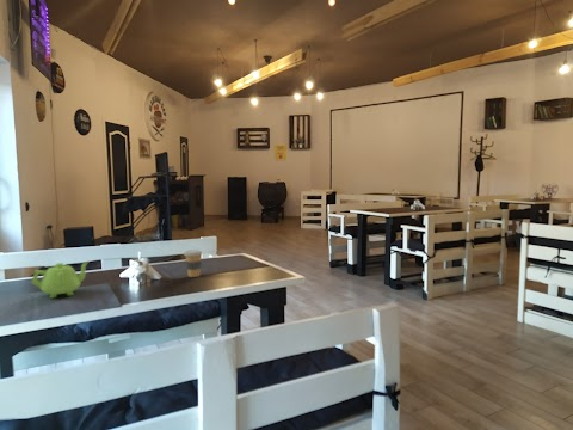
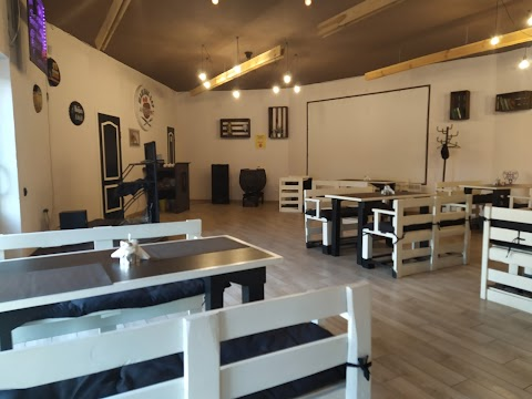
- teapot (61, 278)
- coffee cup (193, 263)
